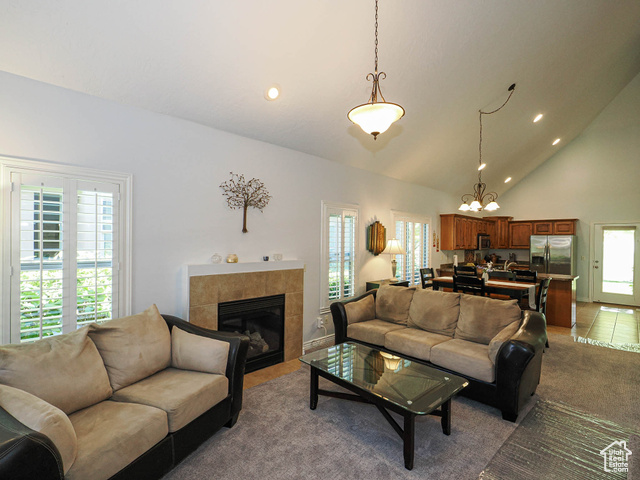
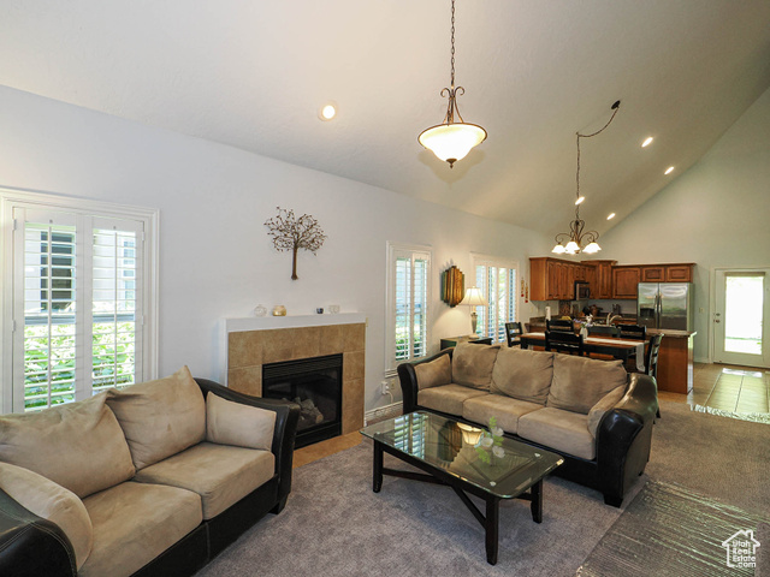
+ flower (492, 441)
